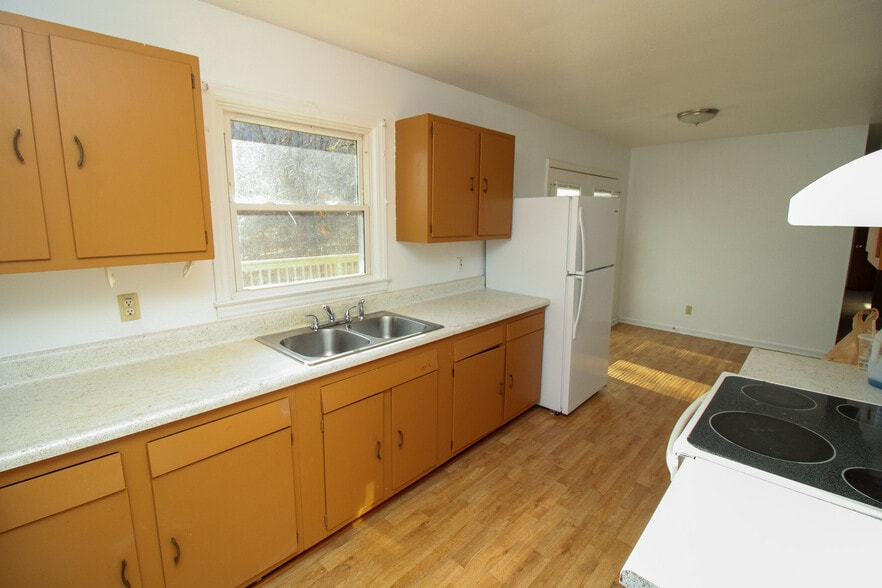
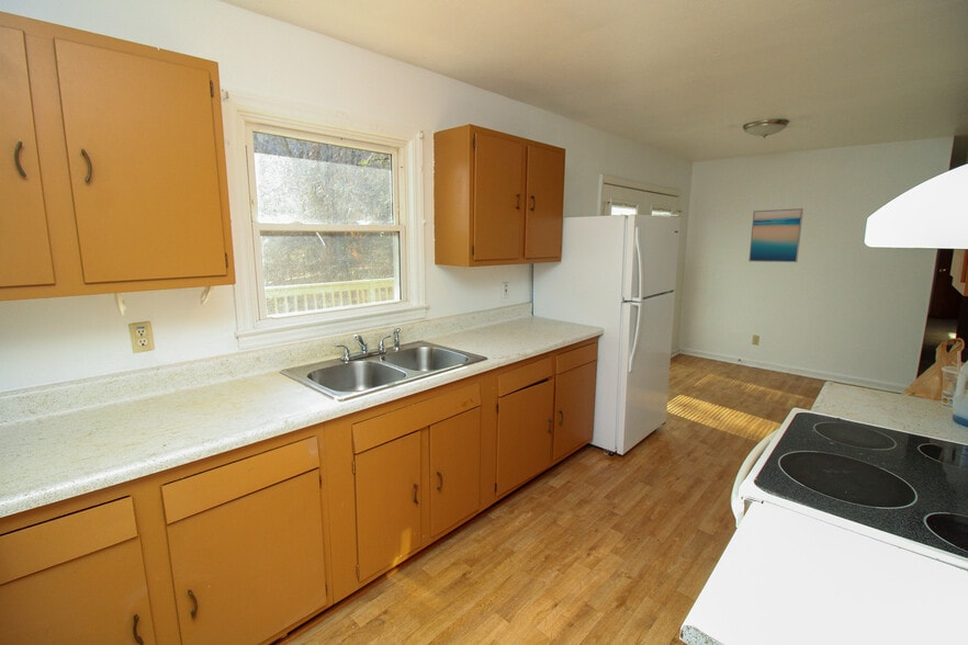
+ wall art (775, 236)
